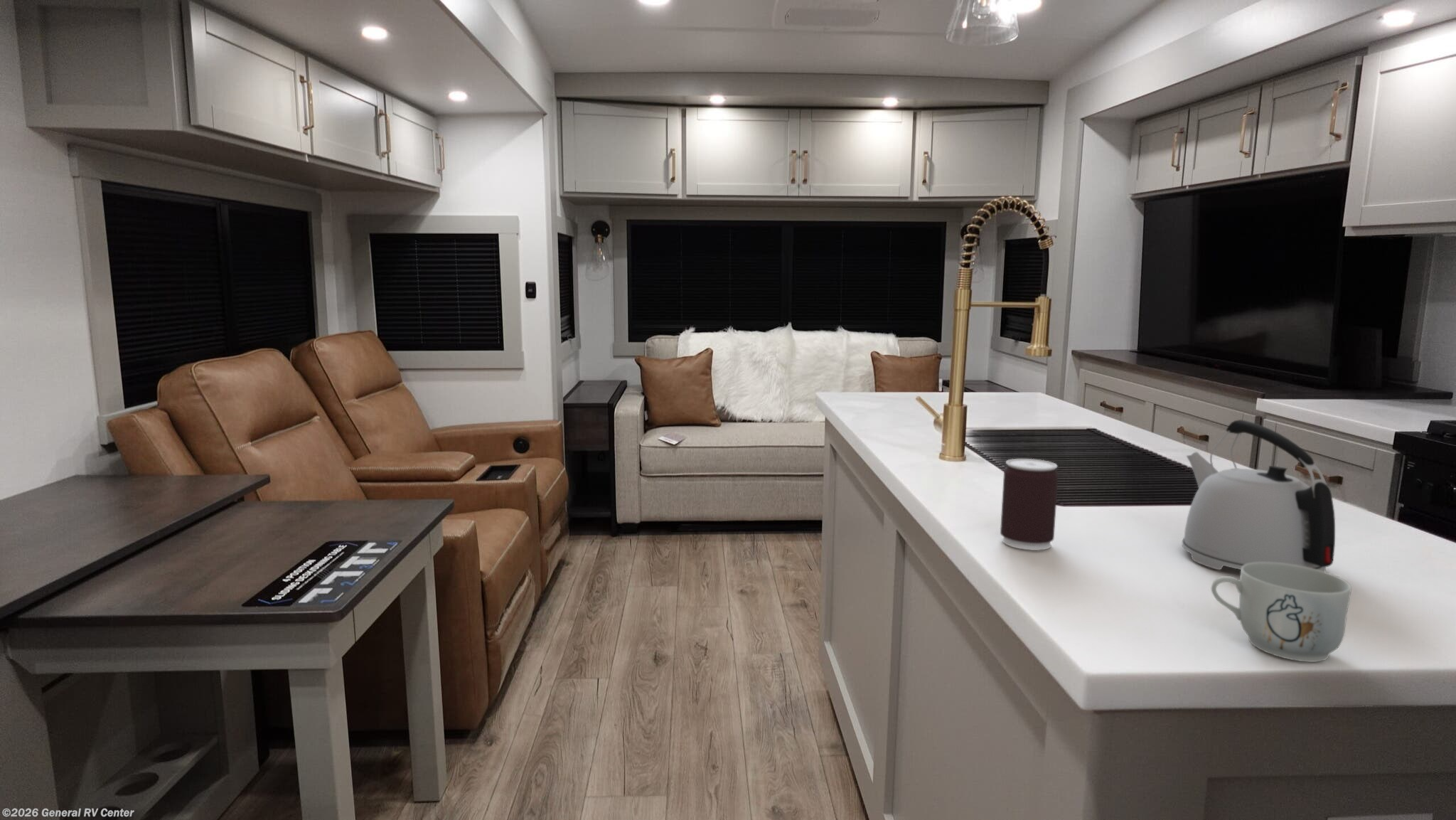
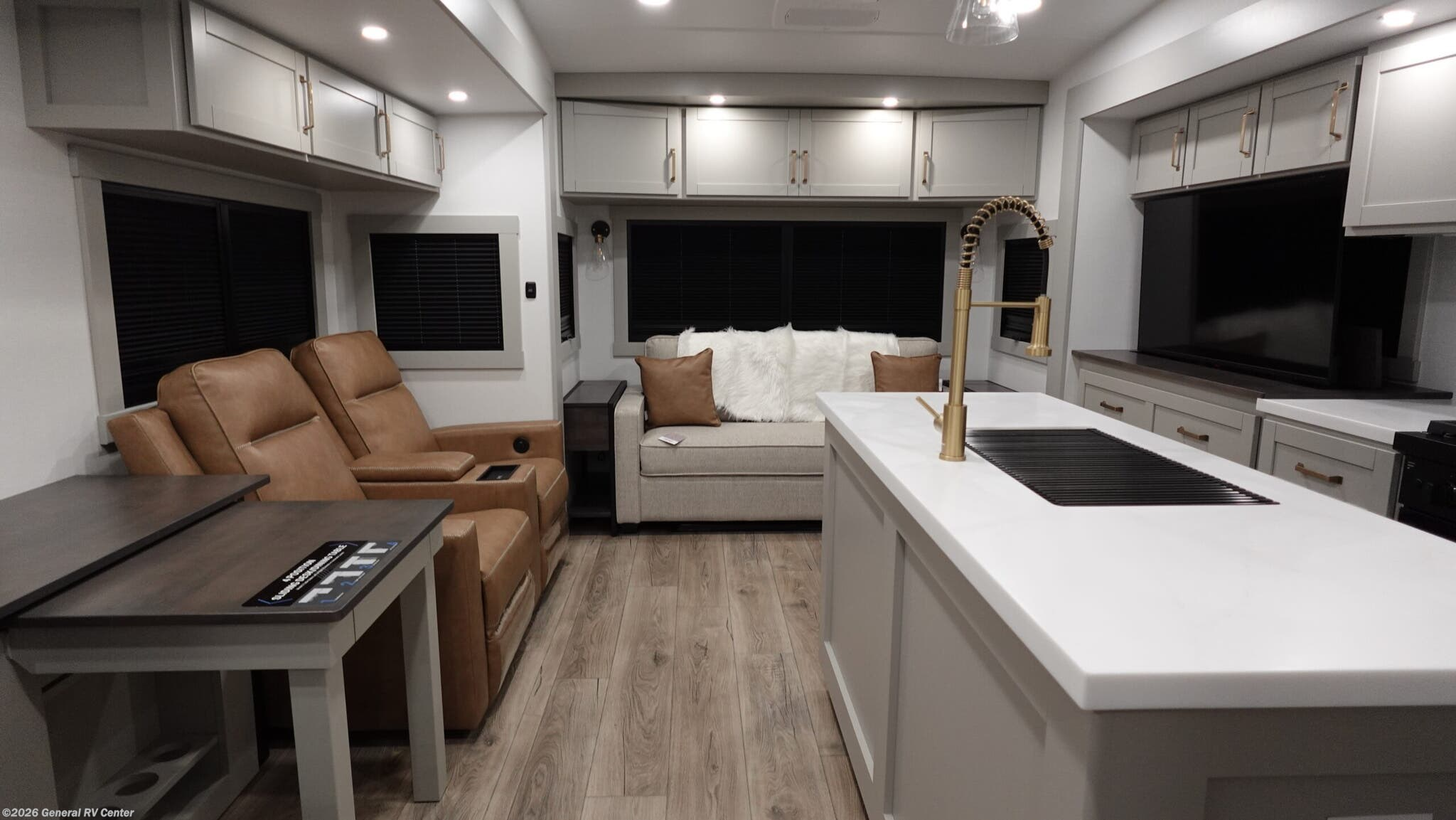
- beverage can (1029, 503)
- mug (1275, 609)
- kettle (1253, 491)
